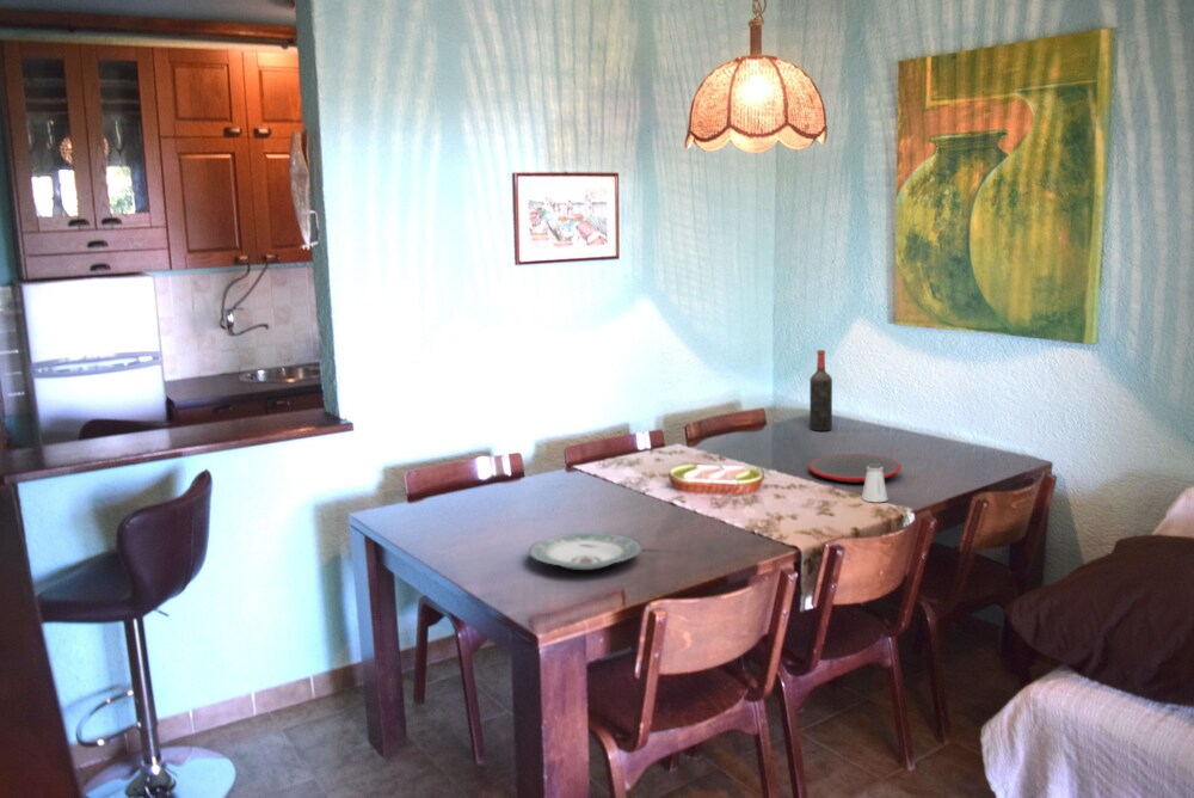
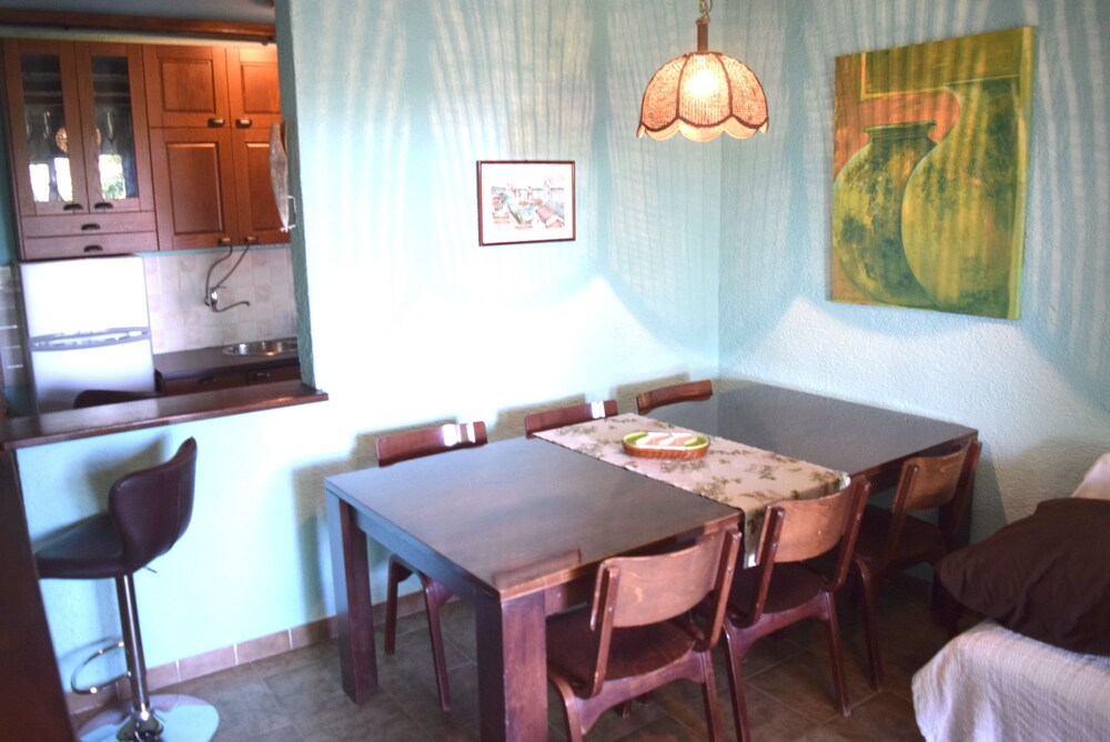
- plate (585, 554)
- wine bottle (820, 389)
- plate (854, 468)
- saltshaker (874, 481)
